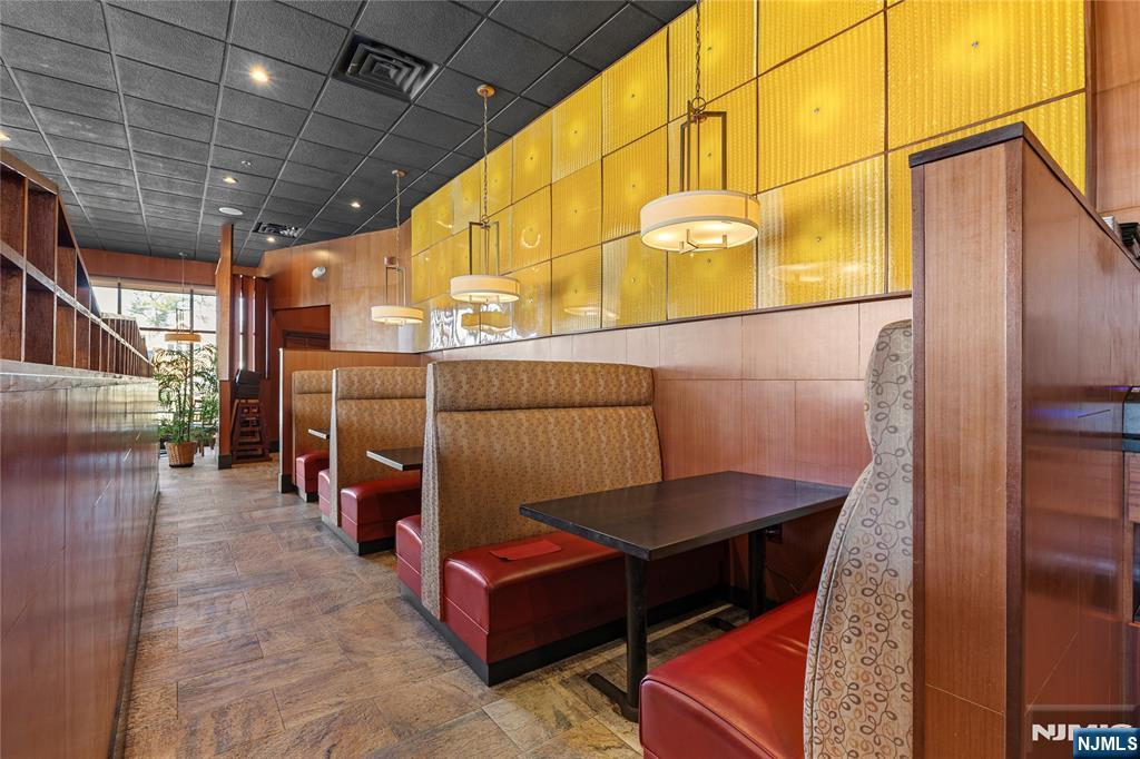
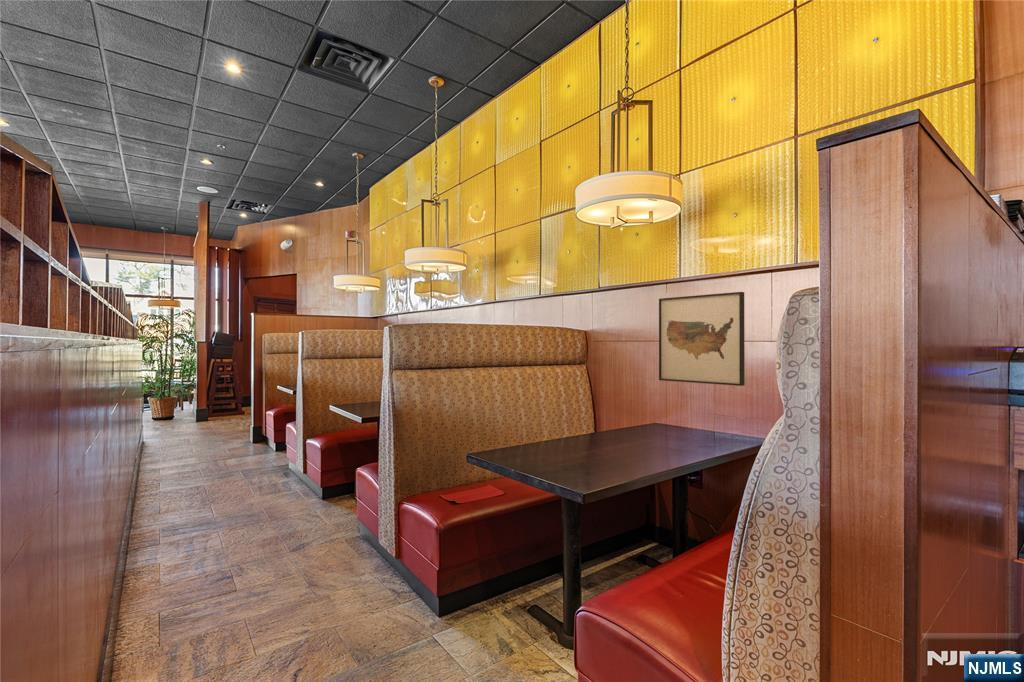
+ wall art (698, 339)
